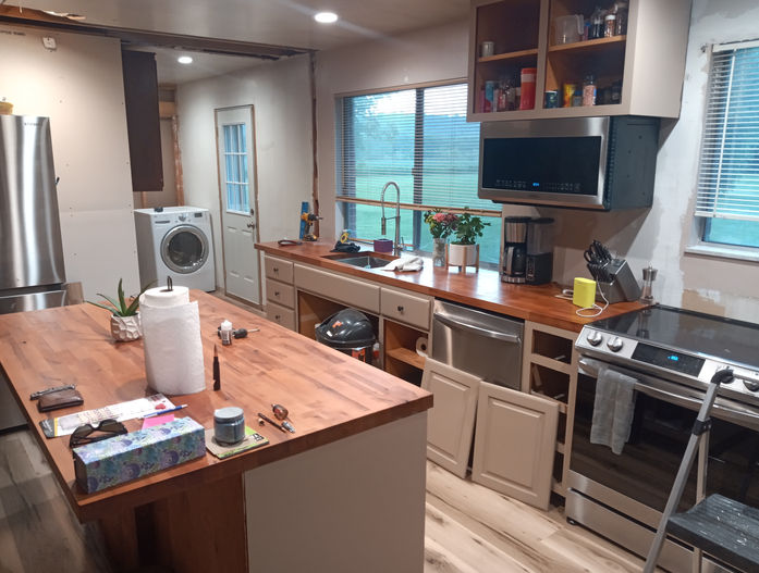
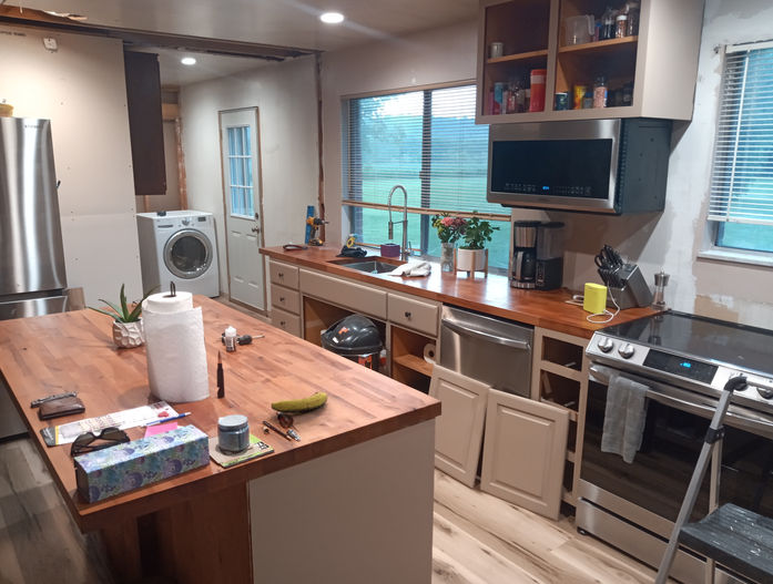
+ banana (305, 399)
